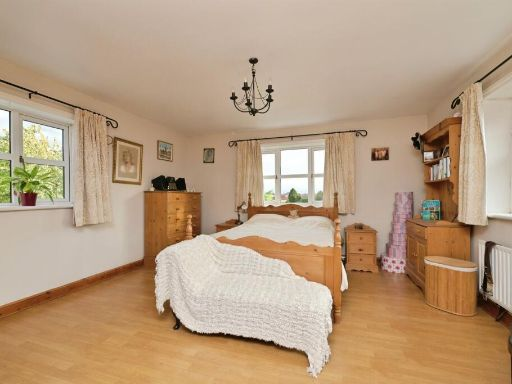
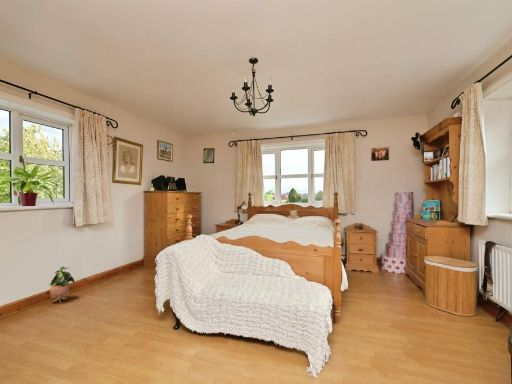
+ potted plant (62, 283)
